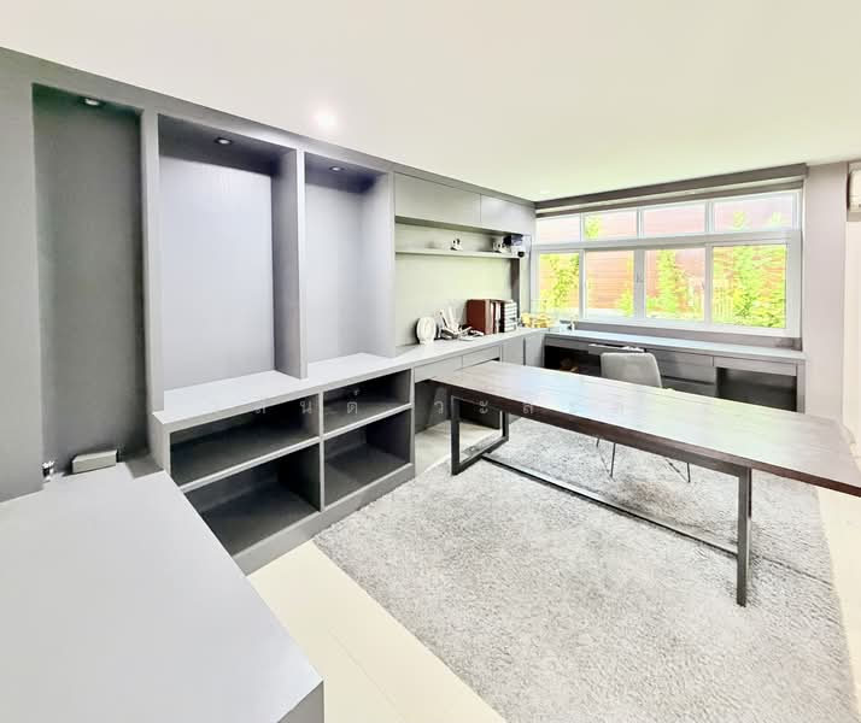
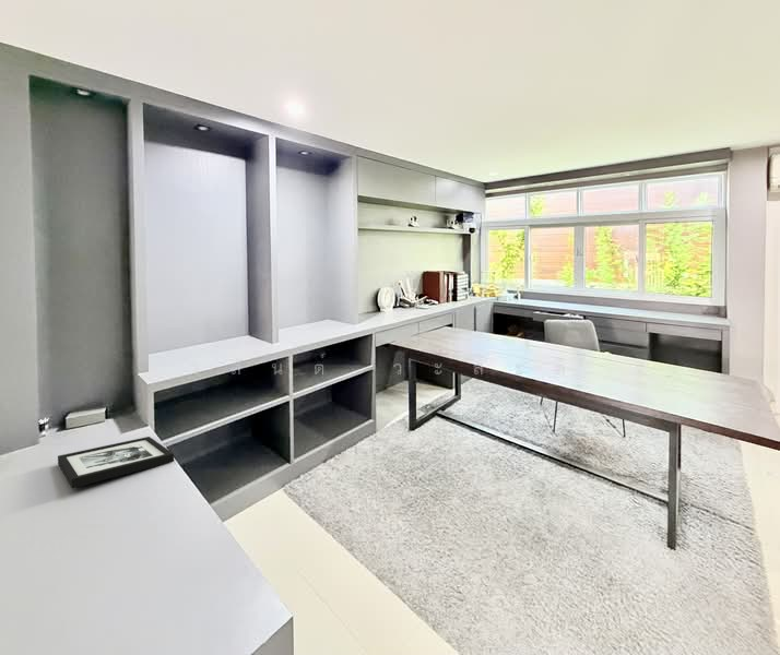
+ picture frame (116, 458)
